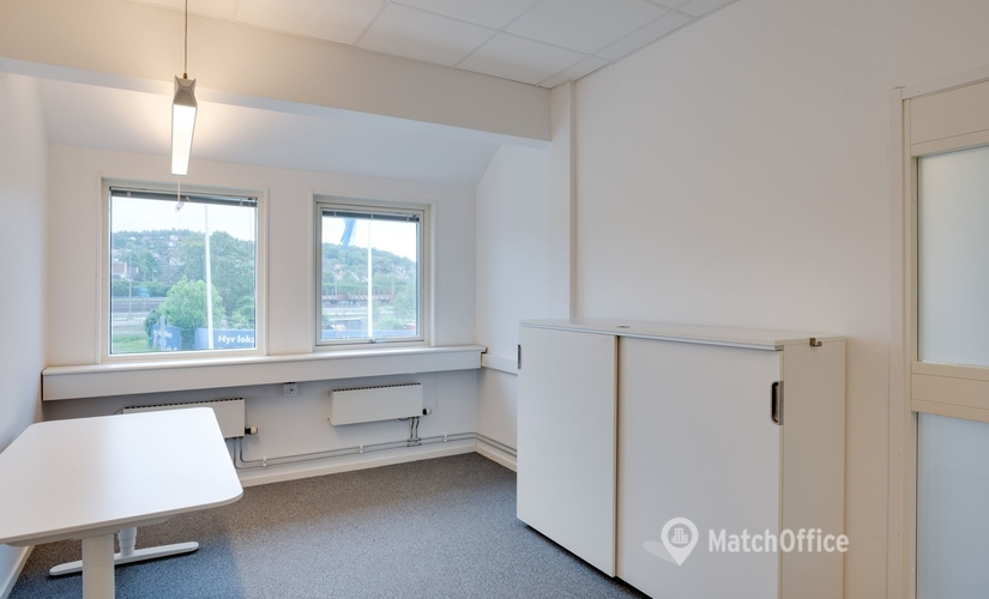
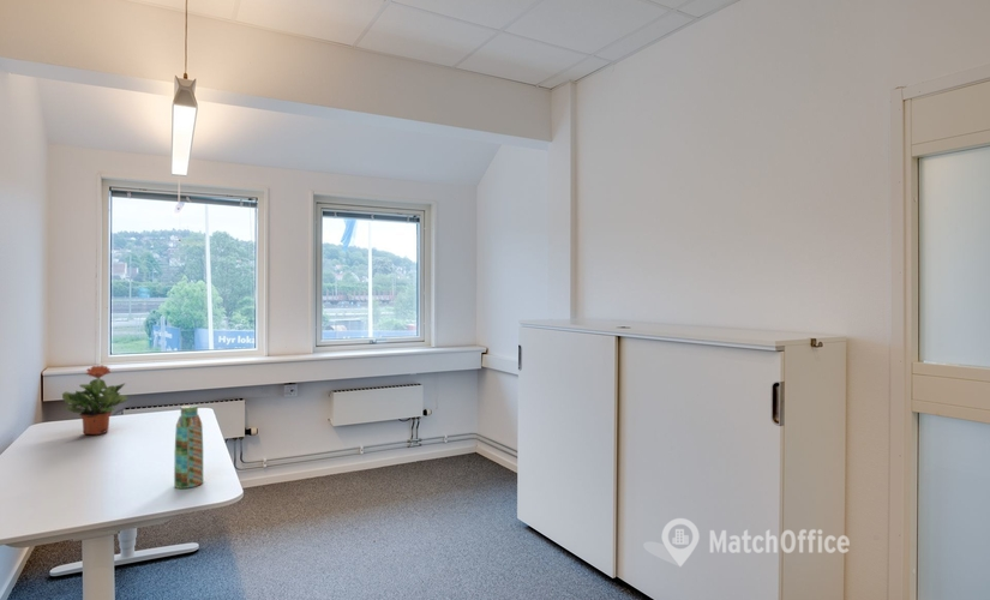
+ water bottle (188, 445)
+ potted plant (97, 398)
